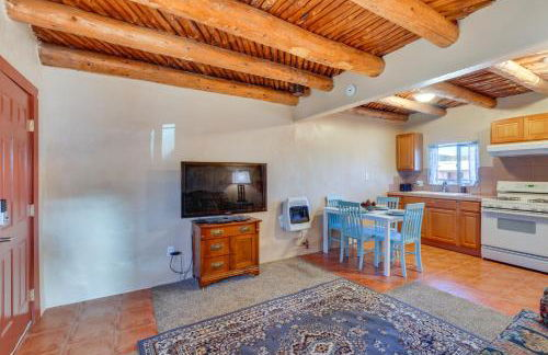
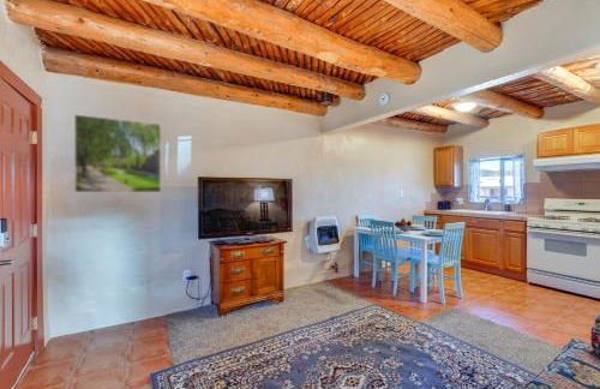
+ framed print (120, 156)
